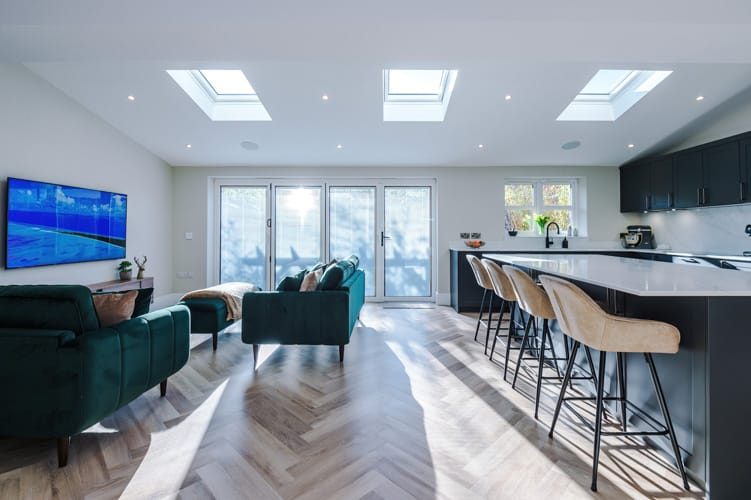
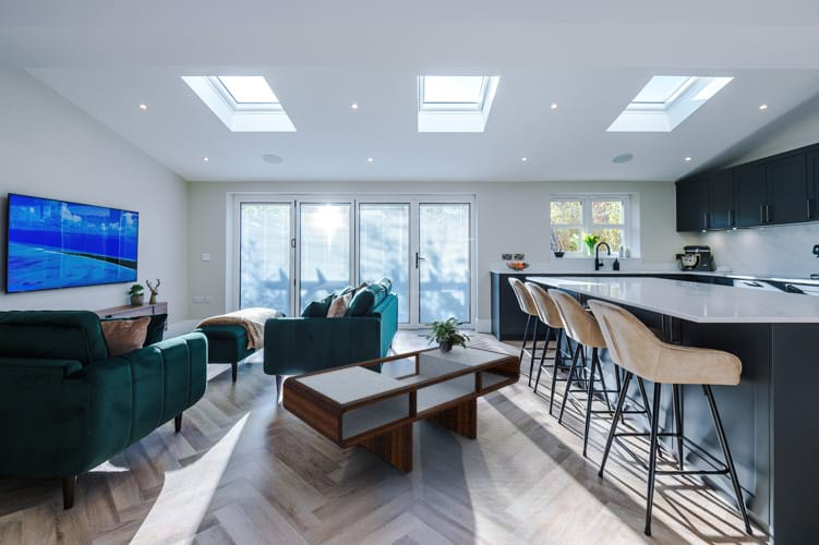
+ coffee table (415, 401)
+ potted plant (445, 332)
